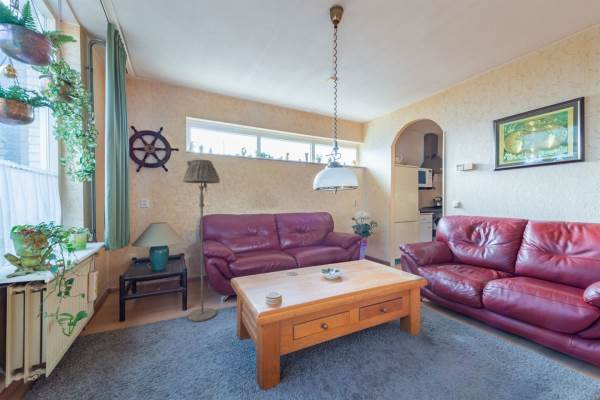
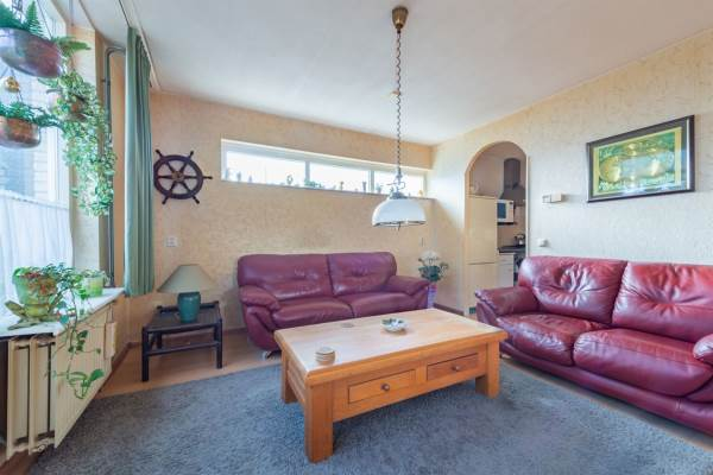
- floor lamp (202, 237)
